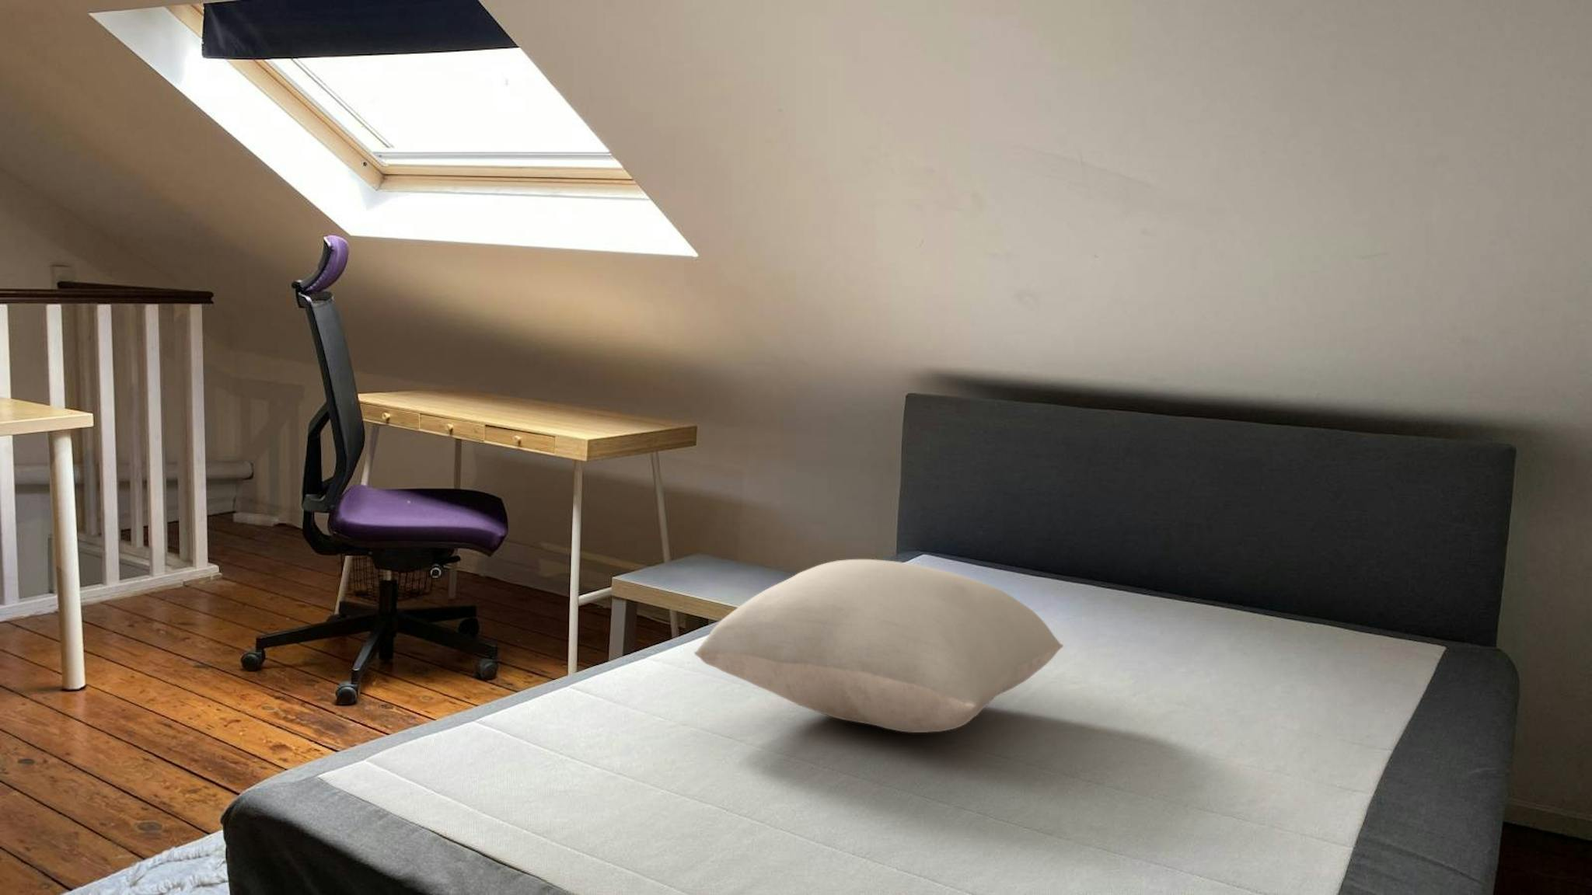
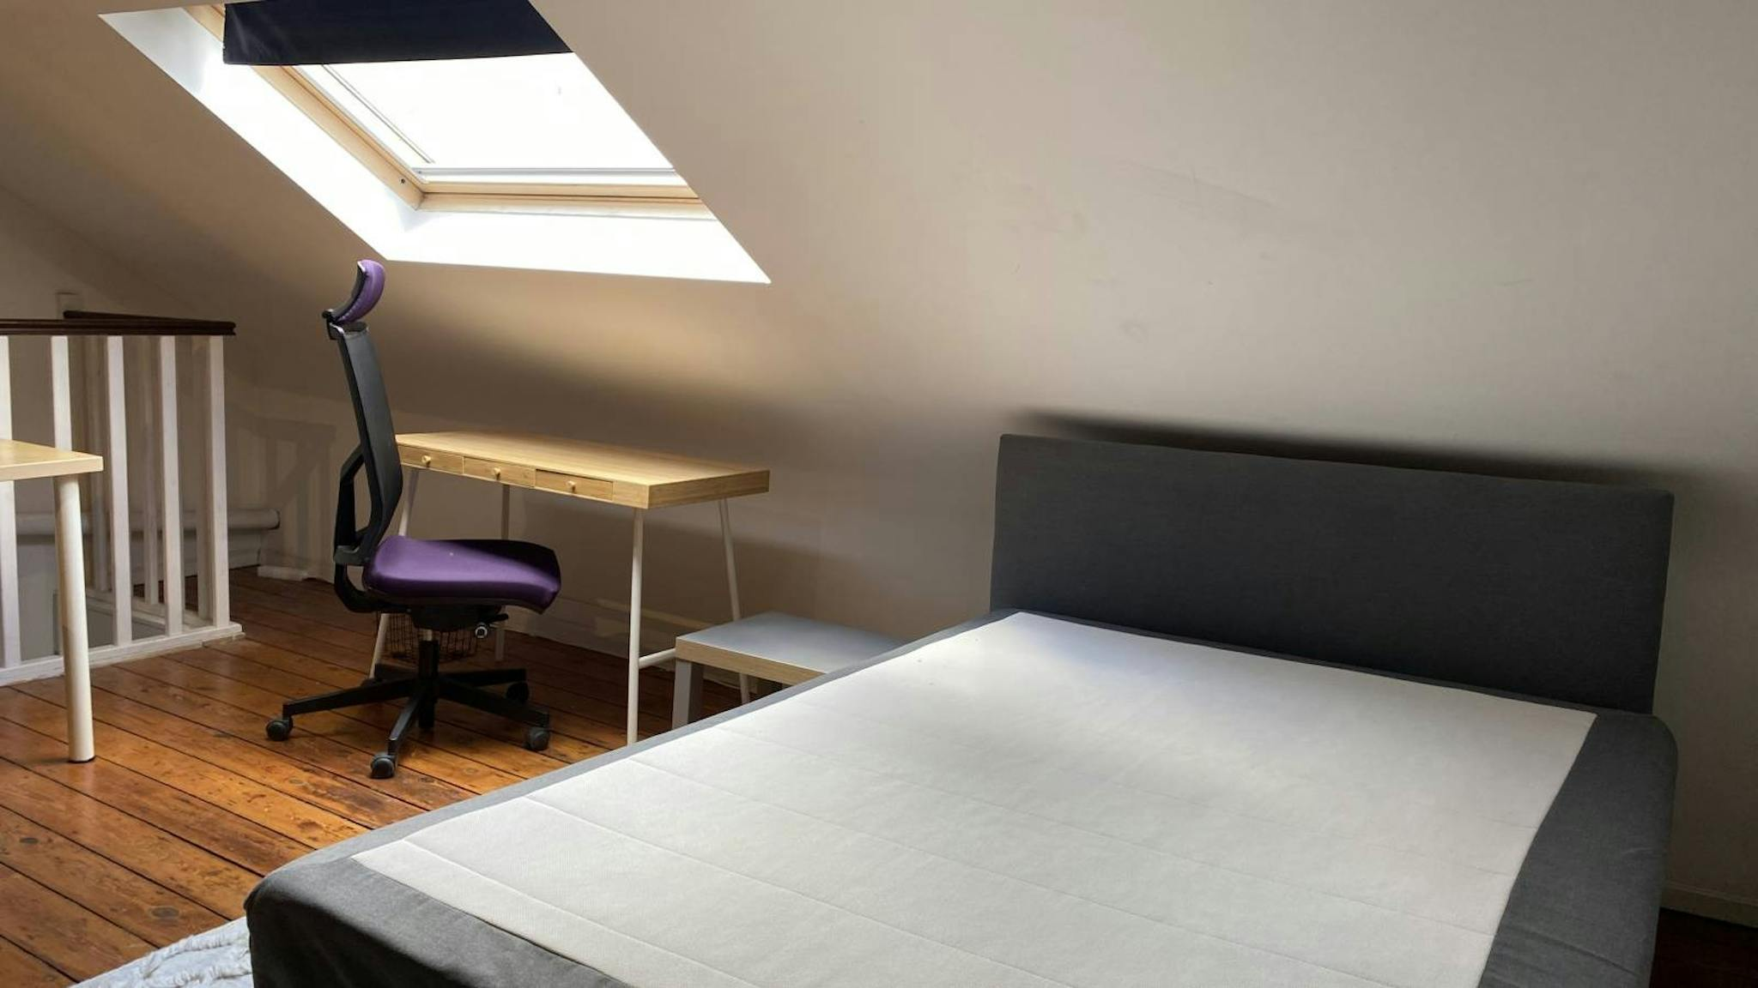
- pillow (889, 638)
